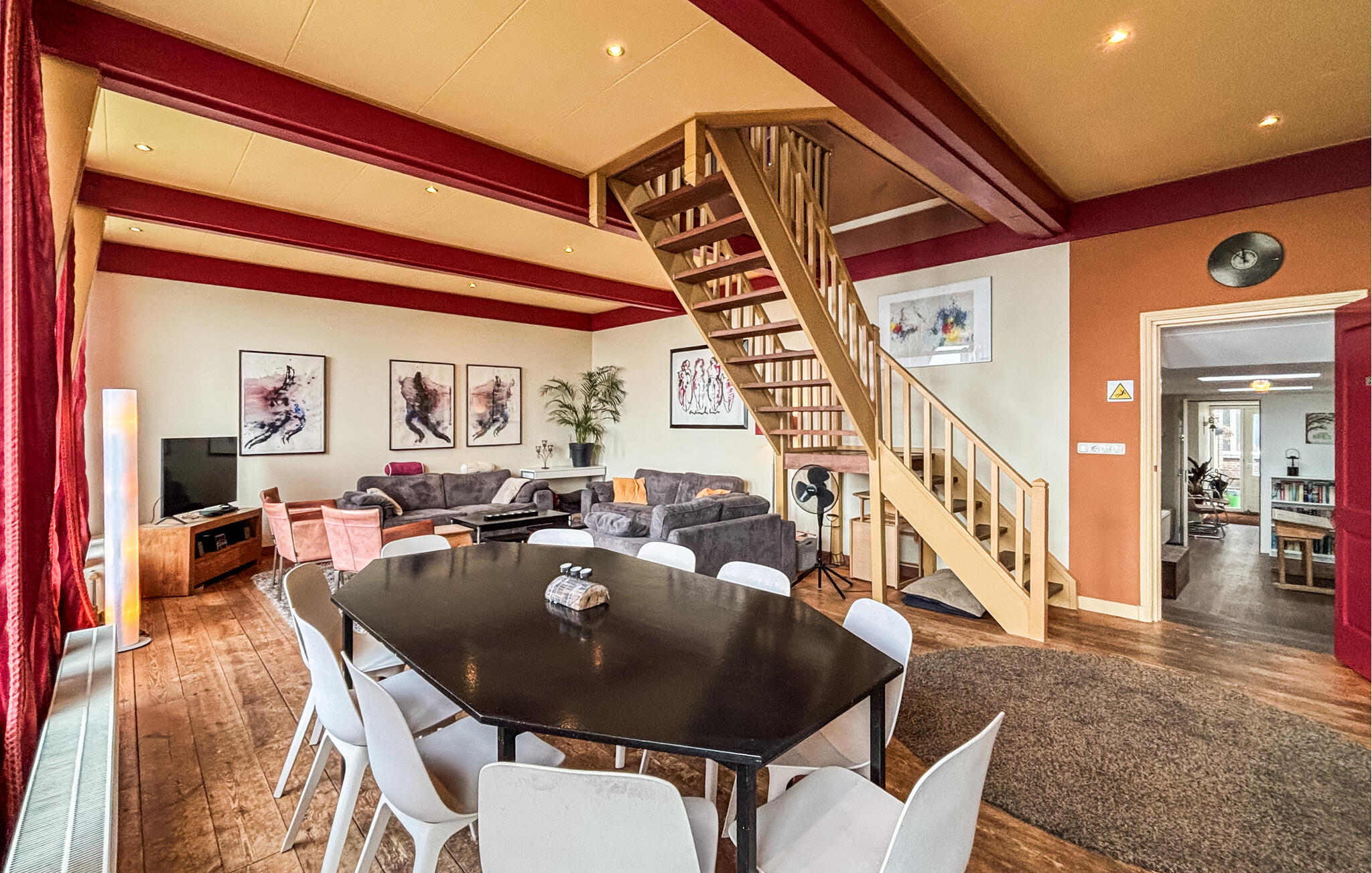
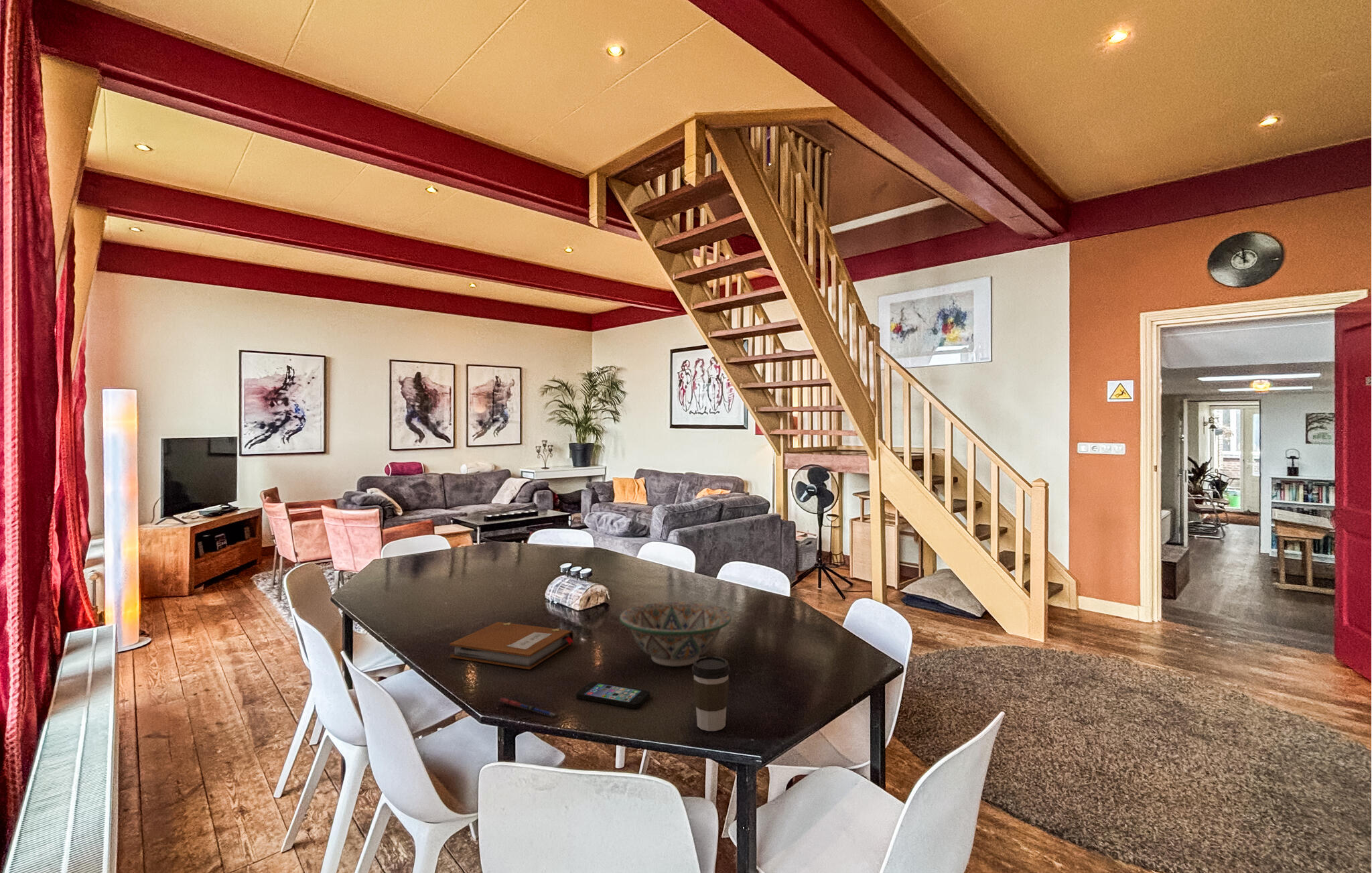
+ notebook (516, 643)
+ coffee cup (711, 693)
+ smartphone (613, 694)
+ pen (527, 706)
+ decorative bowl (675, 636)
